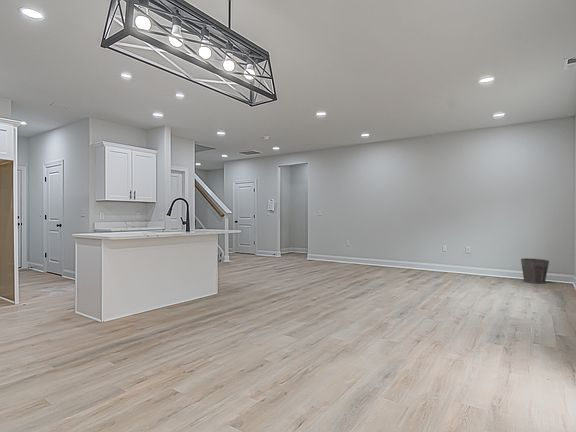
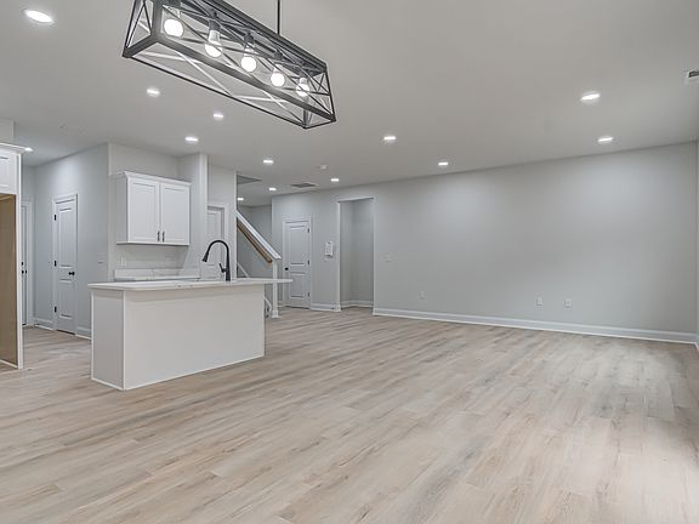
- waste bin (534, 270)
